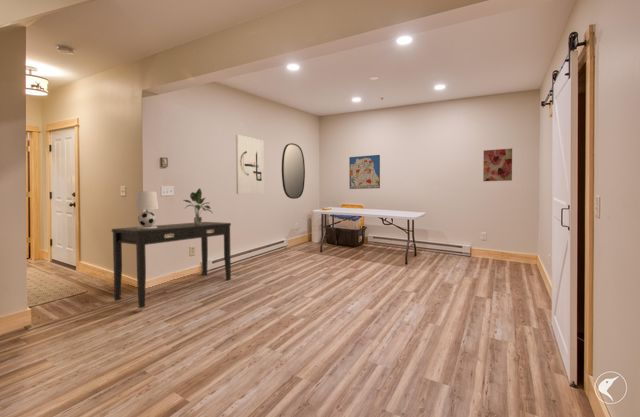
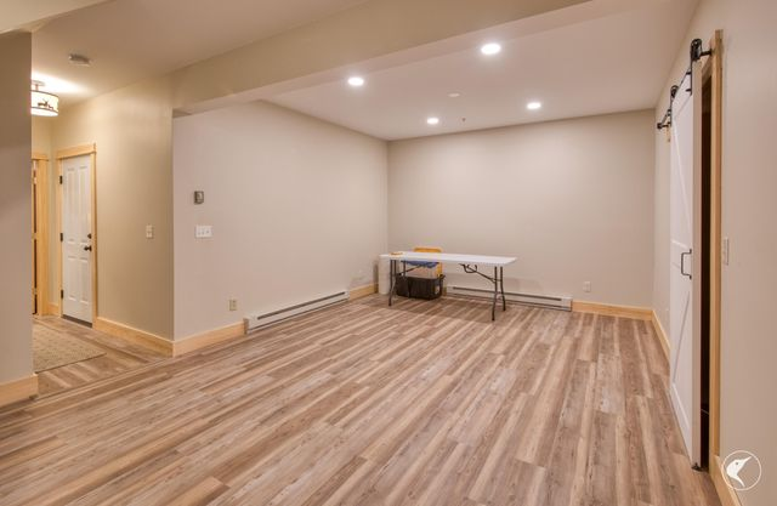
- home mirror (293, 171)
- table lamp (146, 209)
- desk (177, 240)
- wall art (364, 172)
- wall art (497, 165)
- potted plant (197, 206)
- wall art (250, 166)
